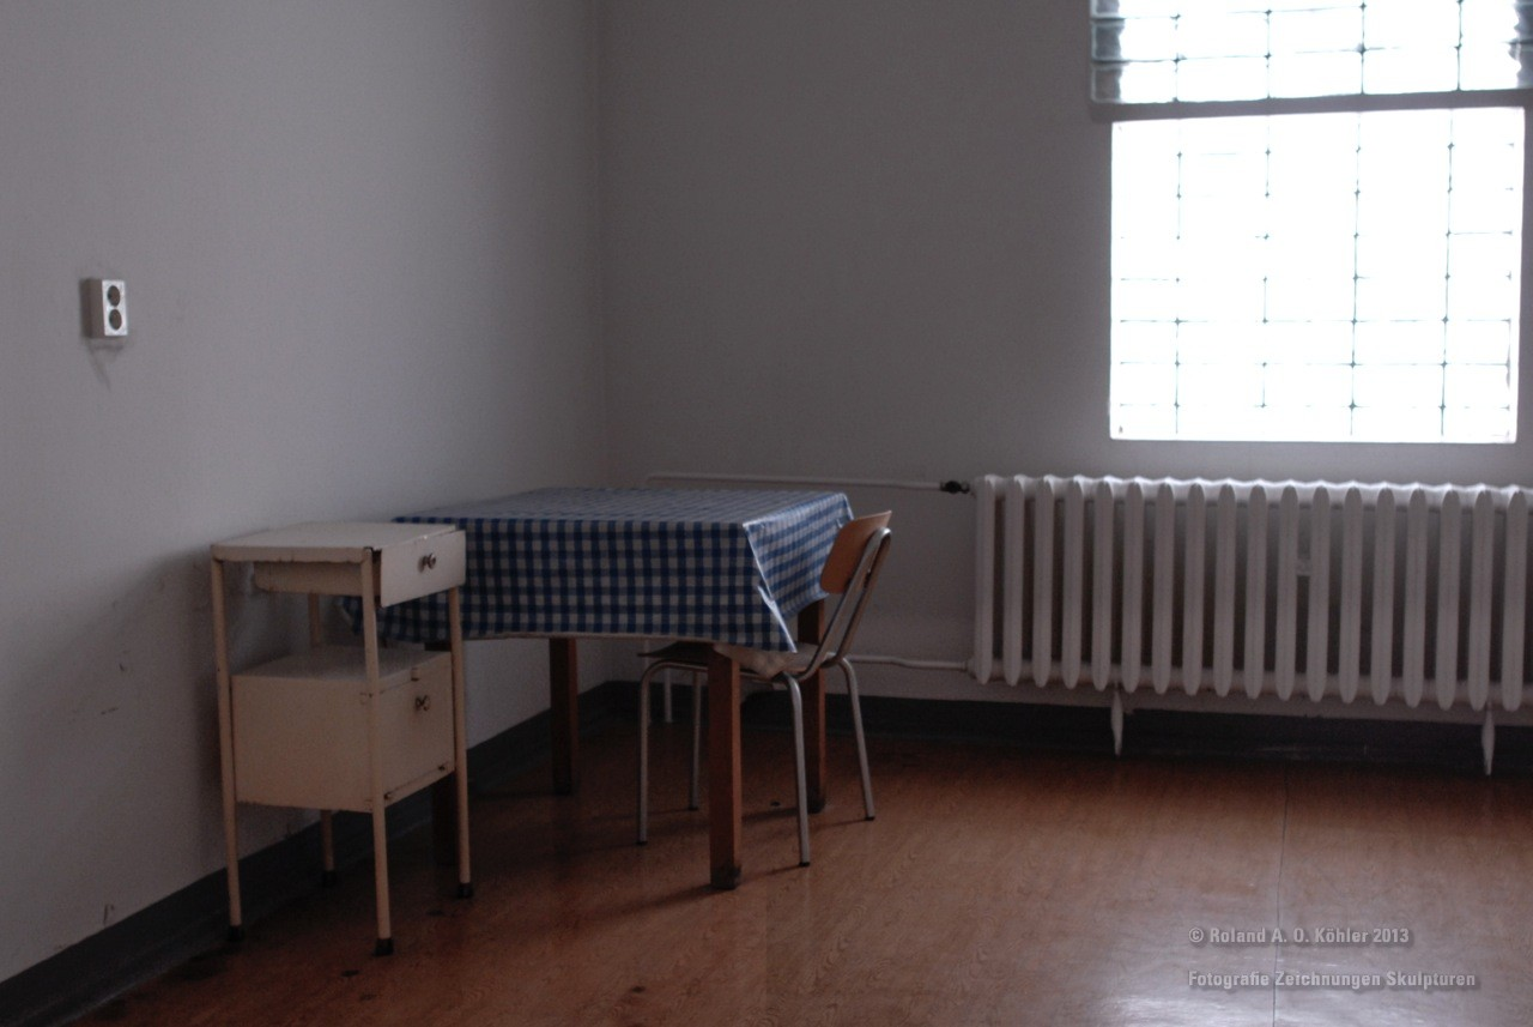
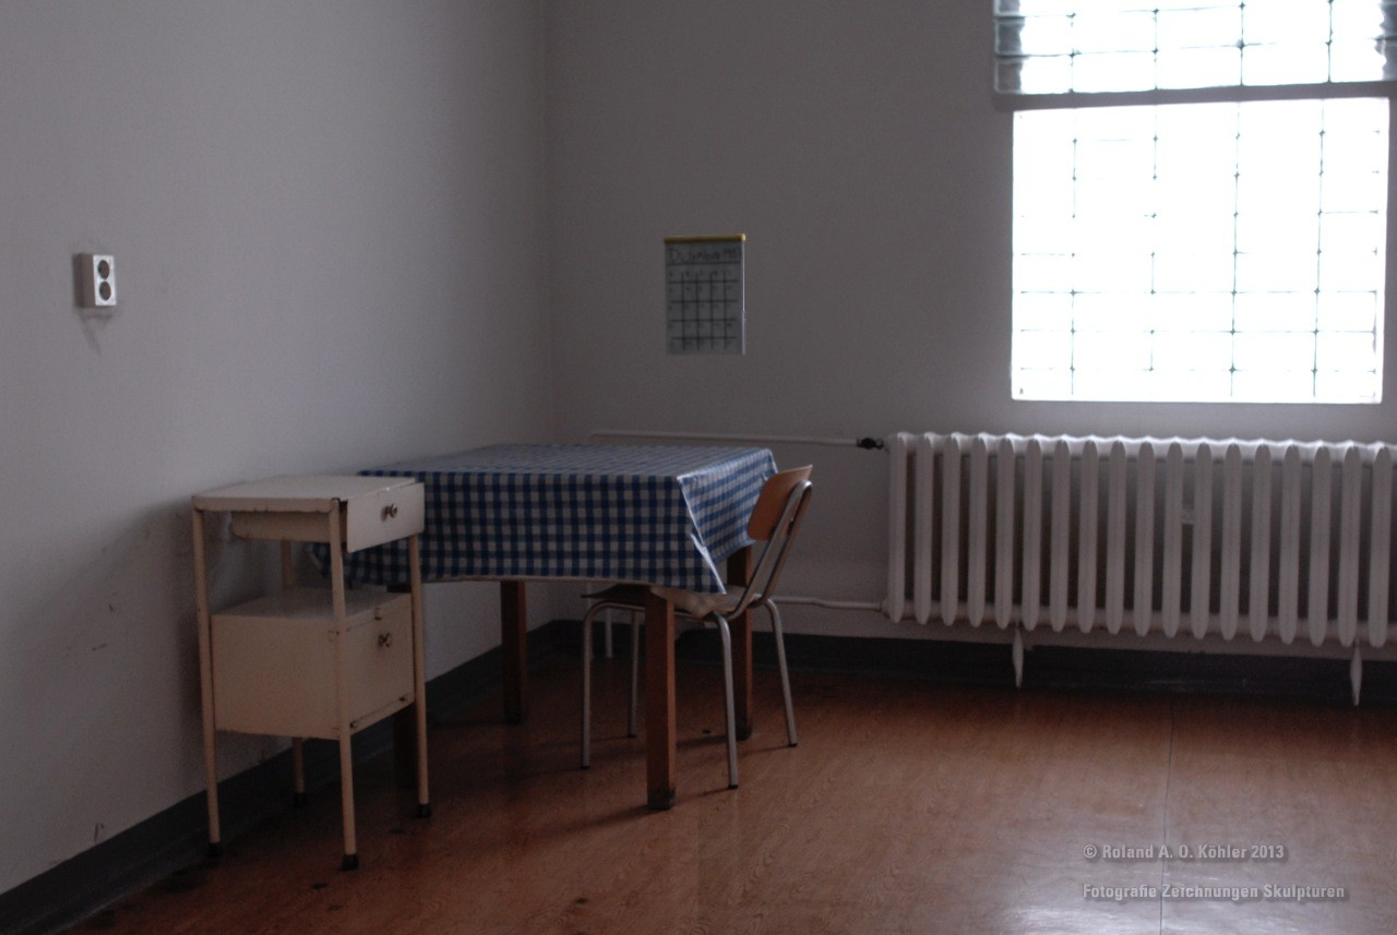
+ calendar (704, 280)
